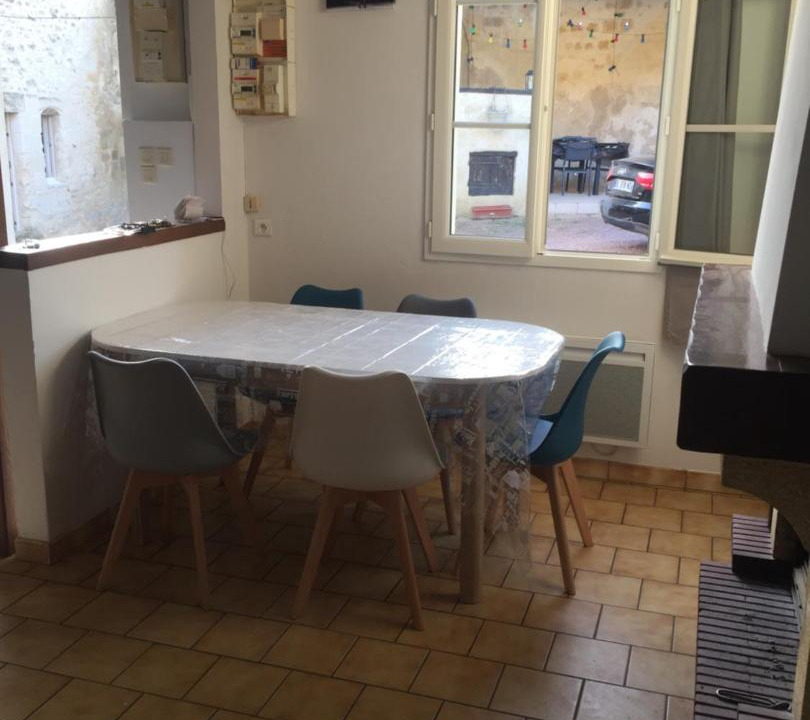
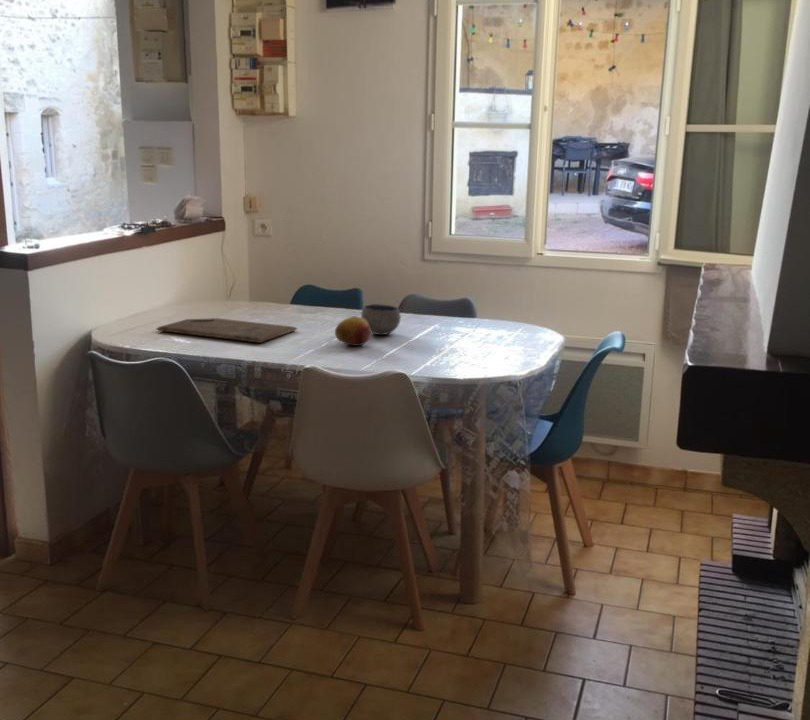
+ bowl (380, 320)
+ fruit (353, 330)
+ cutting board (227, 328)
